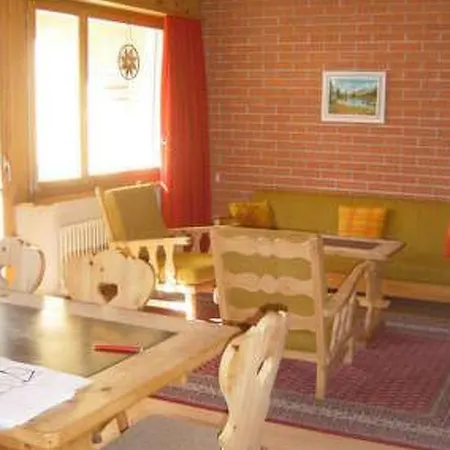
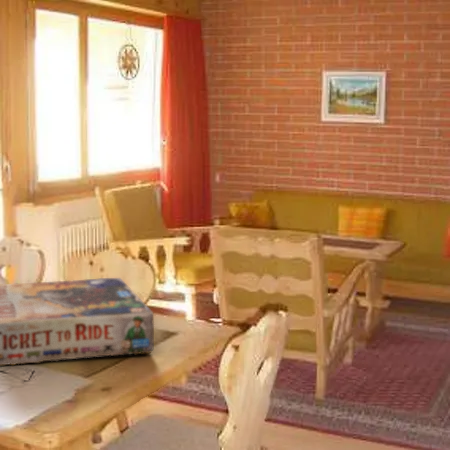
+ board game (58, 316)
